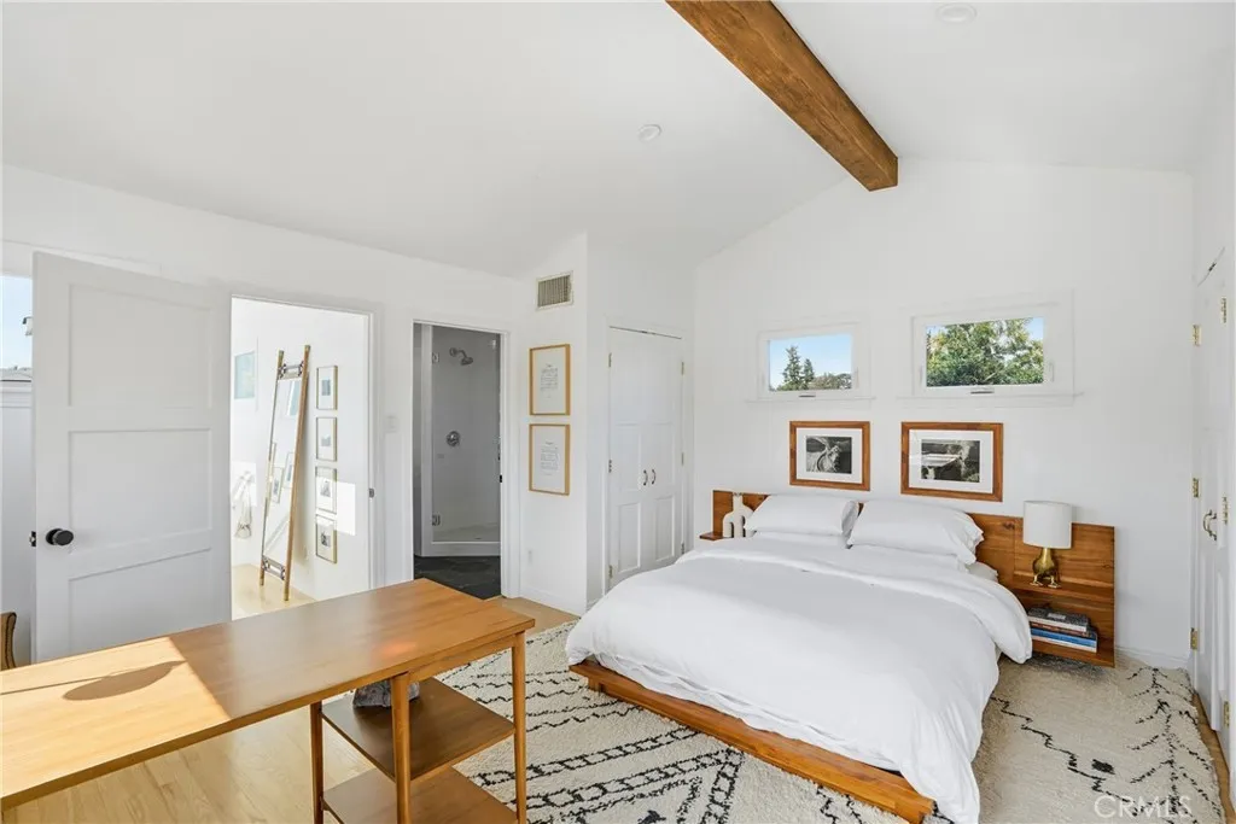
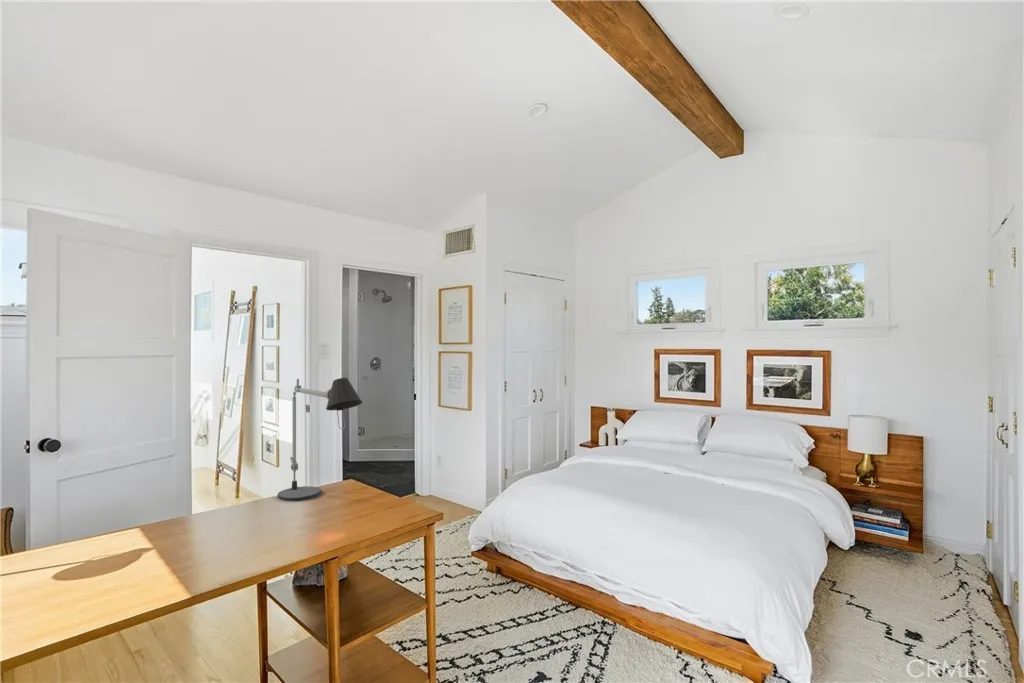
+ desk lamp (295, 440)
